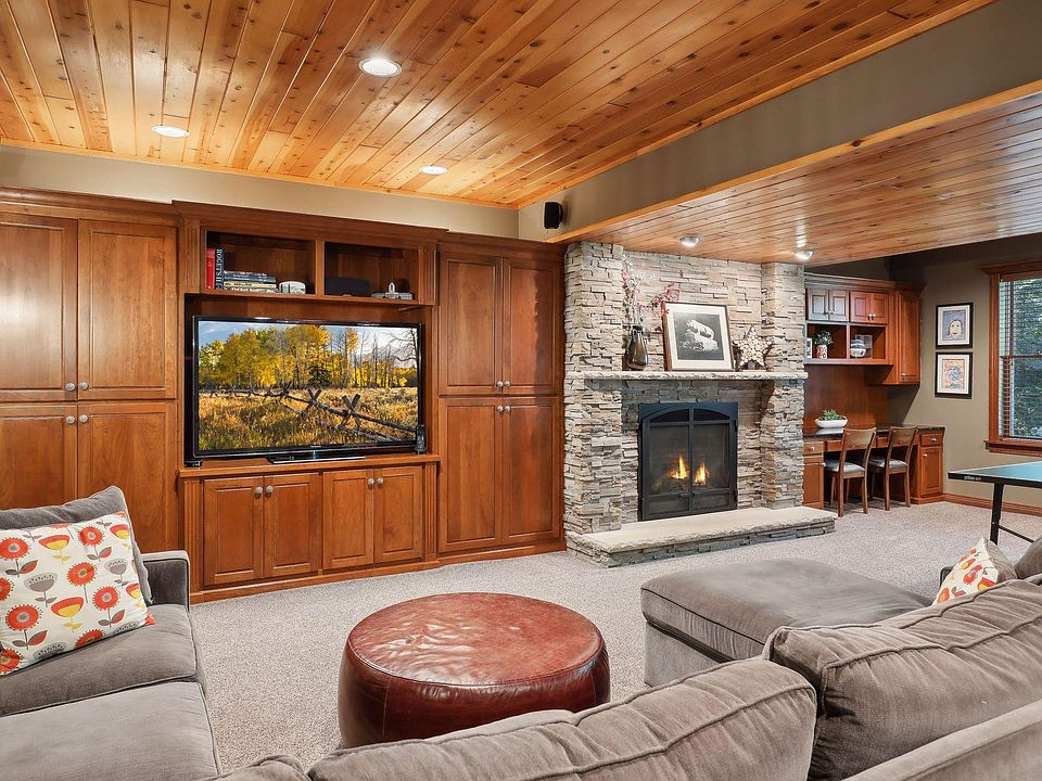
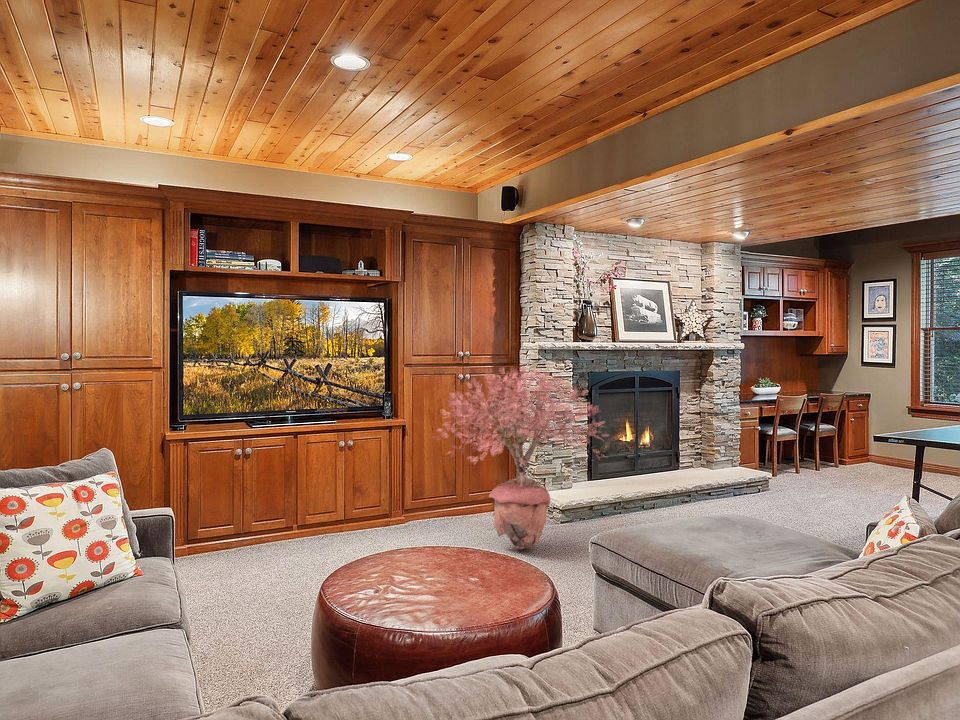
+ potted tree (520, 455)
